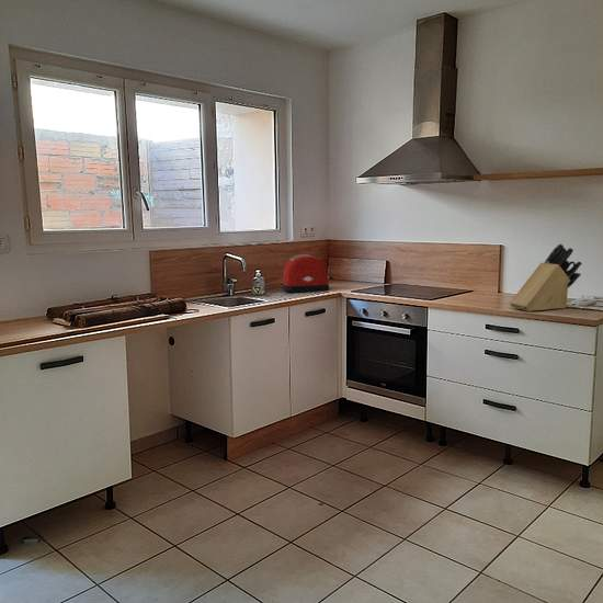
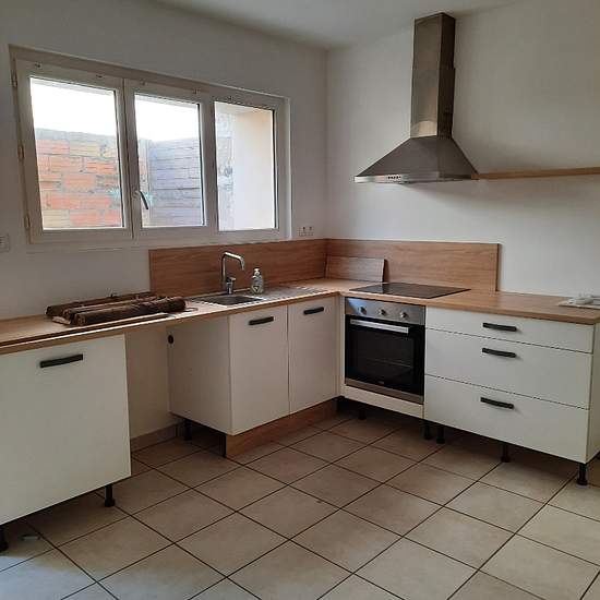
- knife block (546, 276)
- toaster (305, 272)
